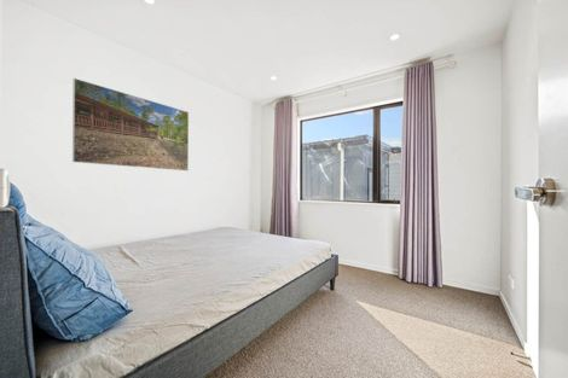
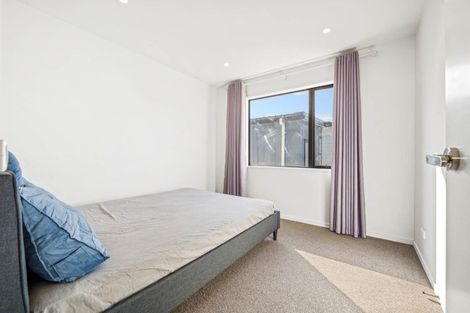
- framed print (140, 132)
